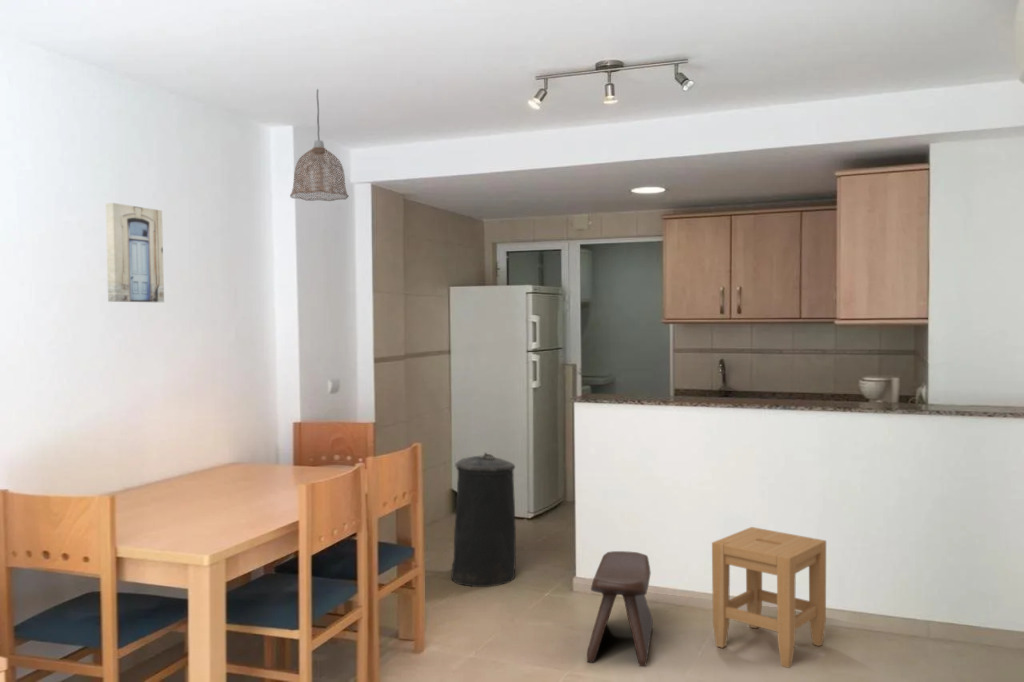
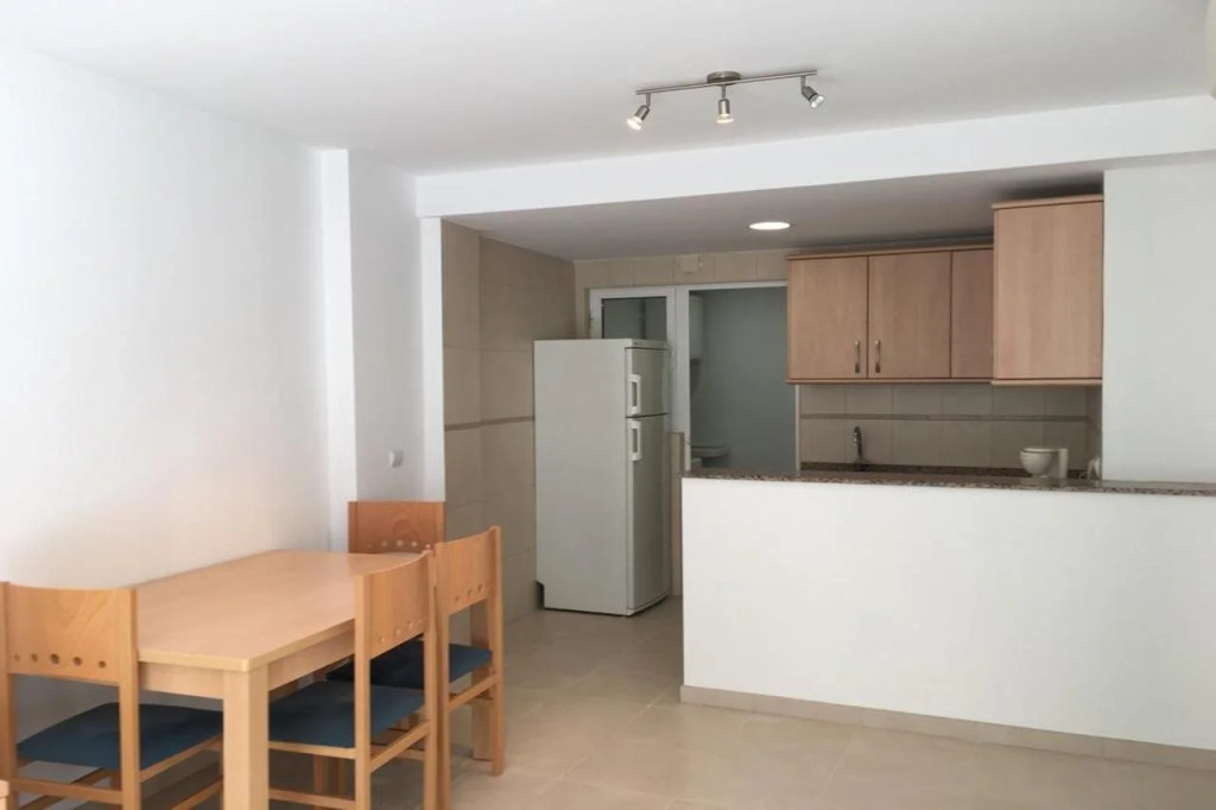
- wall art (135, 254)
- trash can (478, 514)
- stool (769, 593)
- stool (624, 601)
- pendant lamp (318, 143)
